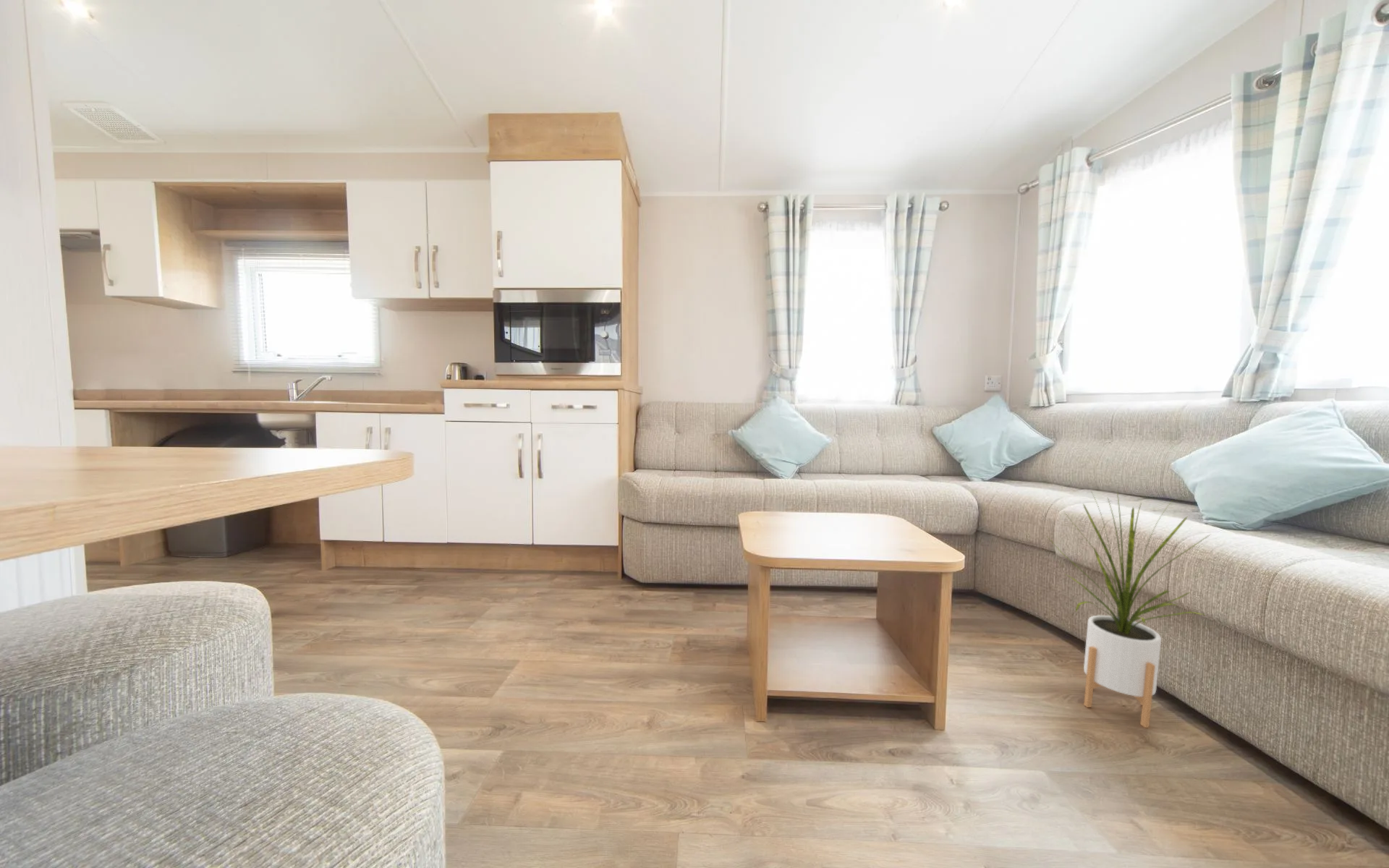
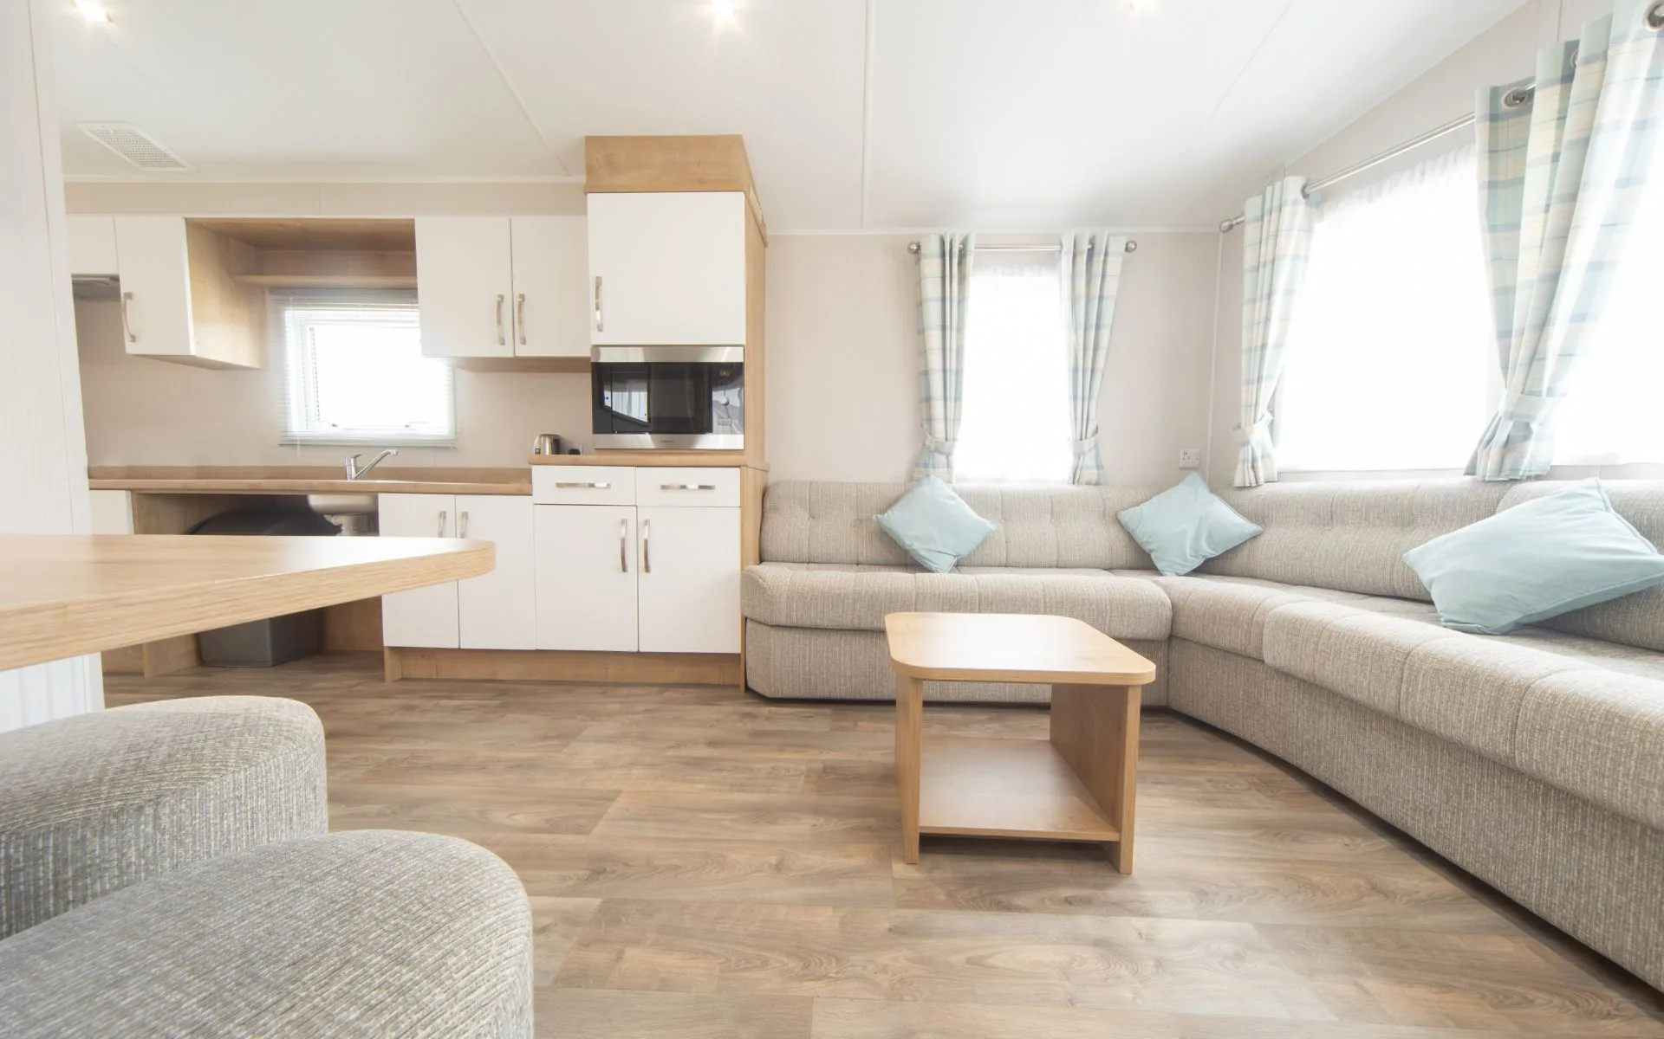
- house plant (1130, 603)
